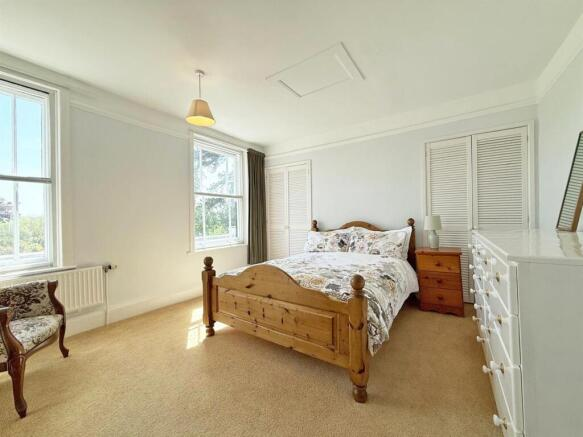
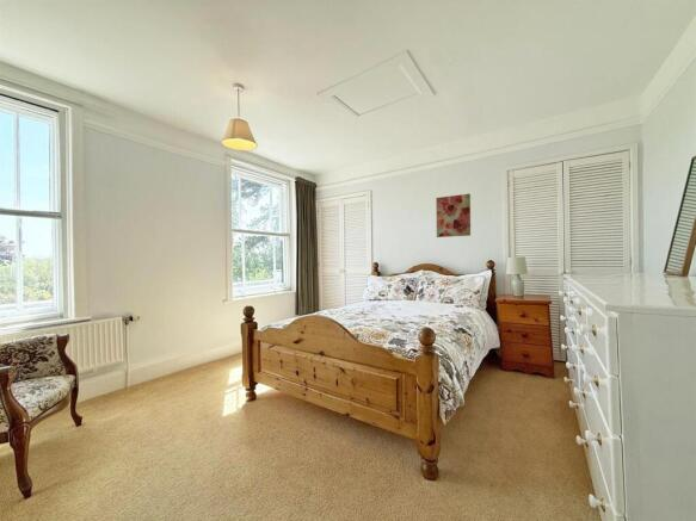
+ wall art (452, 216)
